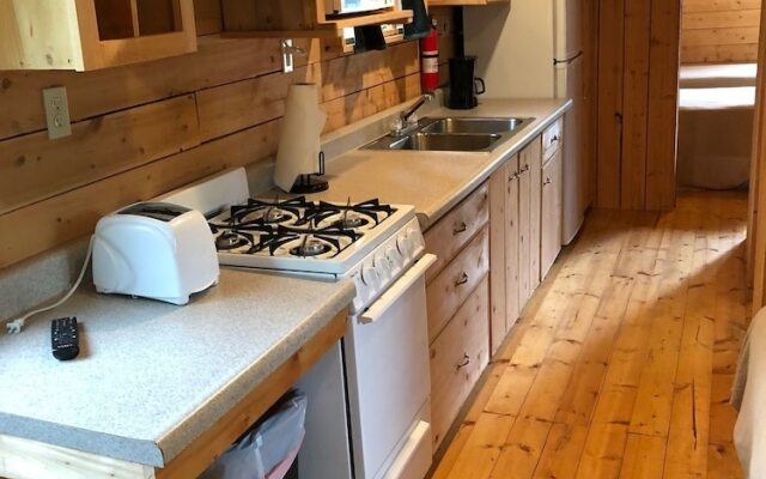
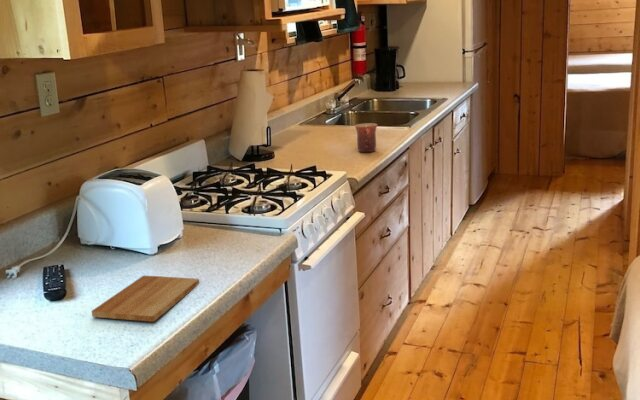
+ mug (367, 138)
+ cutting board (148, 296)
